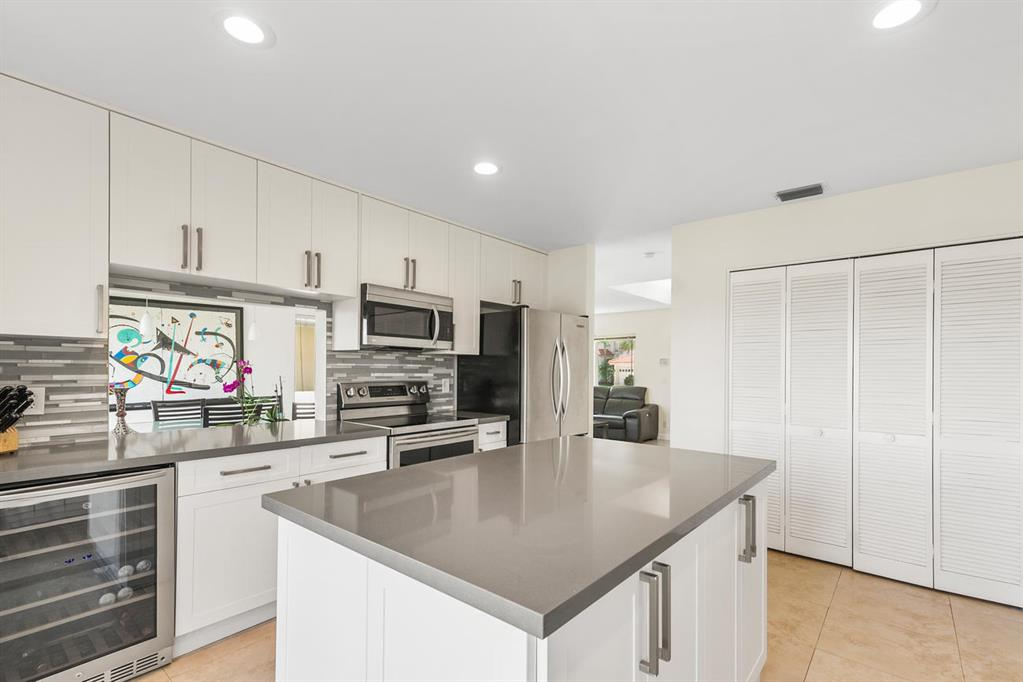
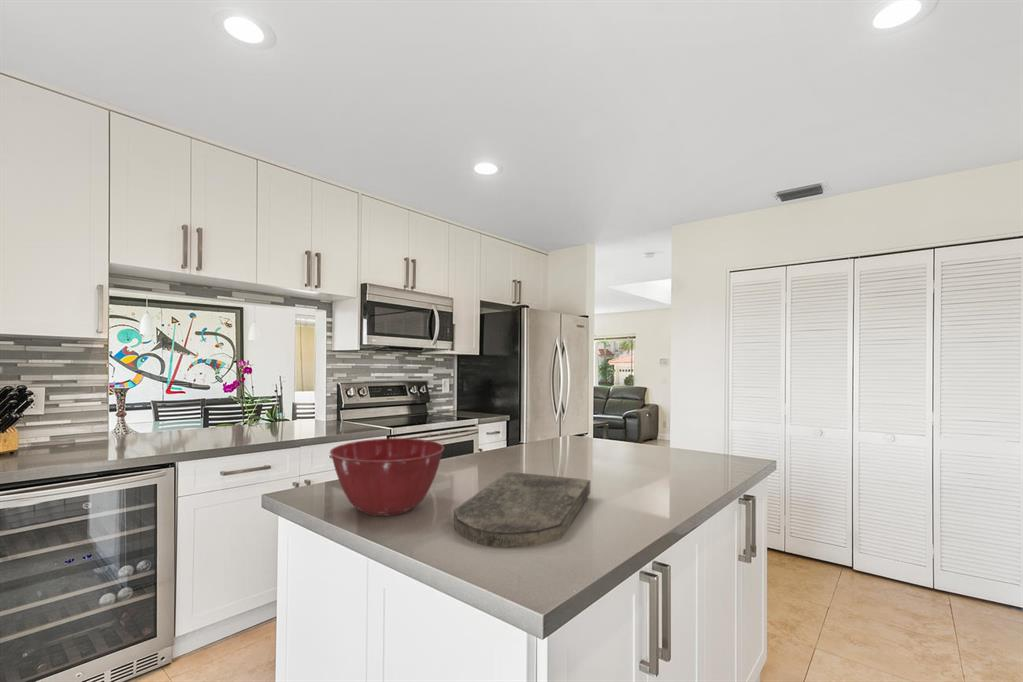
+ mixing bowl (388, 477)
+ cutting board (523, 506)
